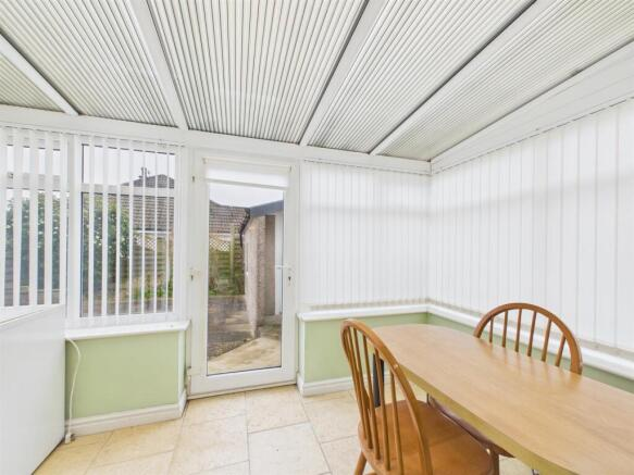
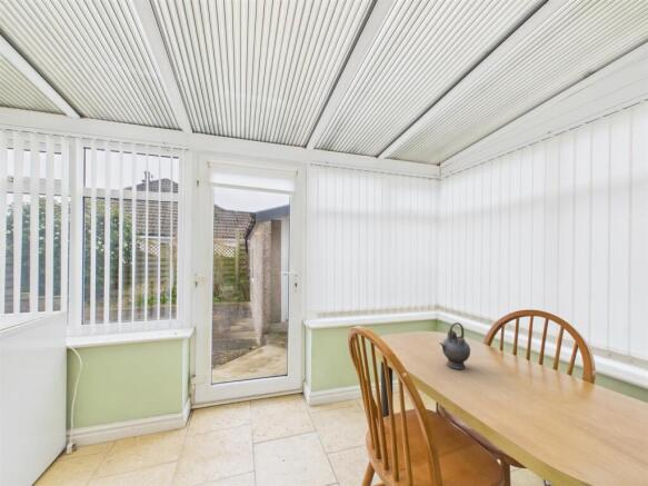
+ teapot (452, 344)
